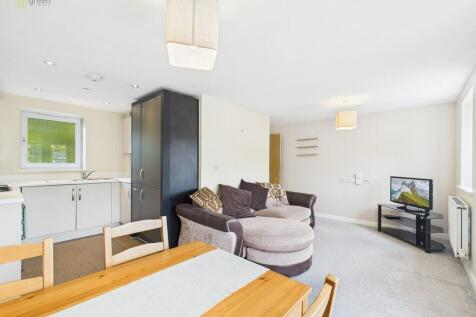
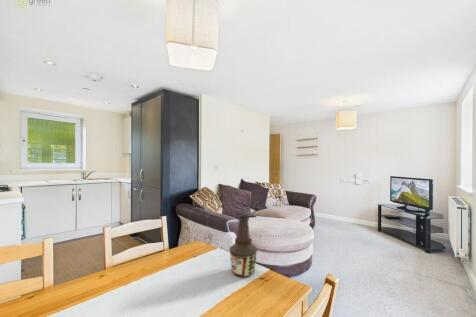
+ bottle (242, 243)
